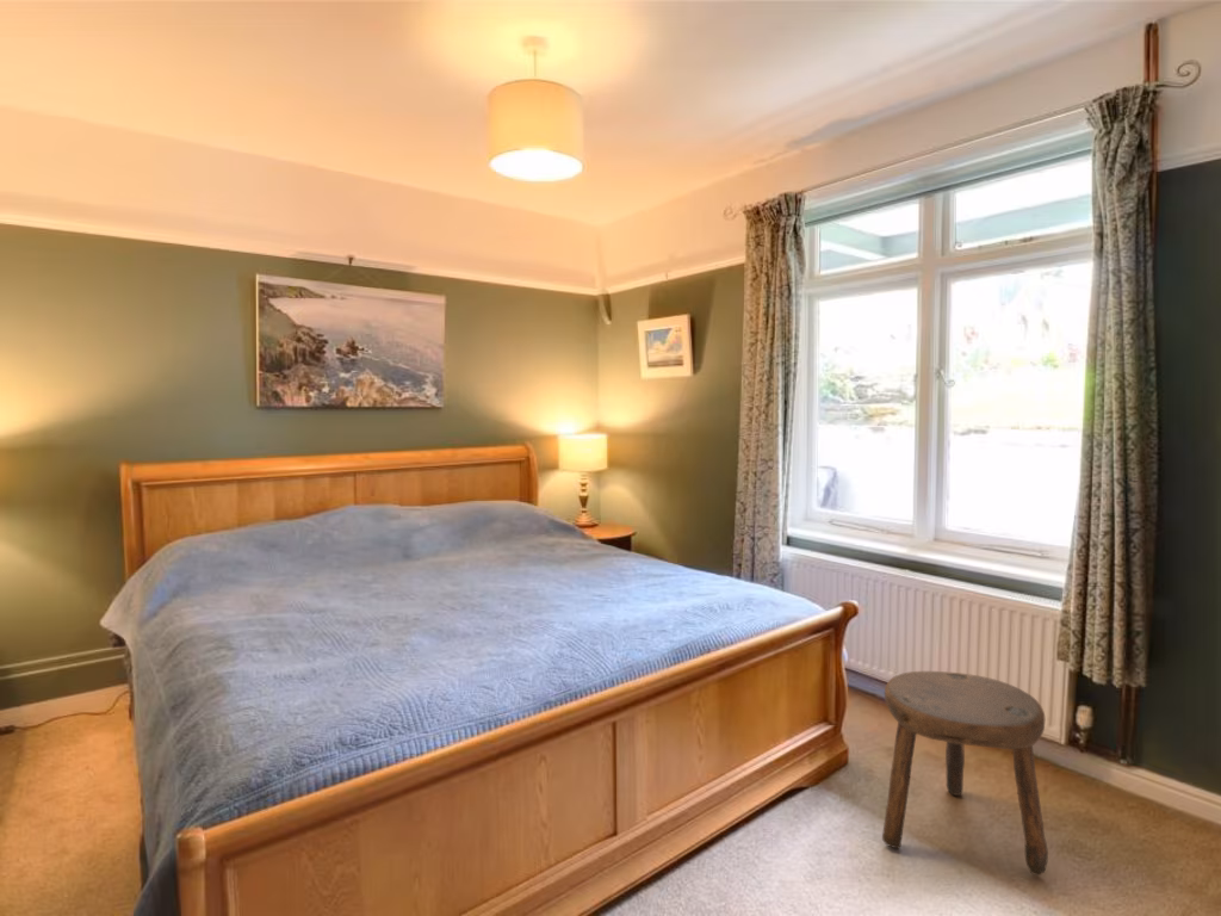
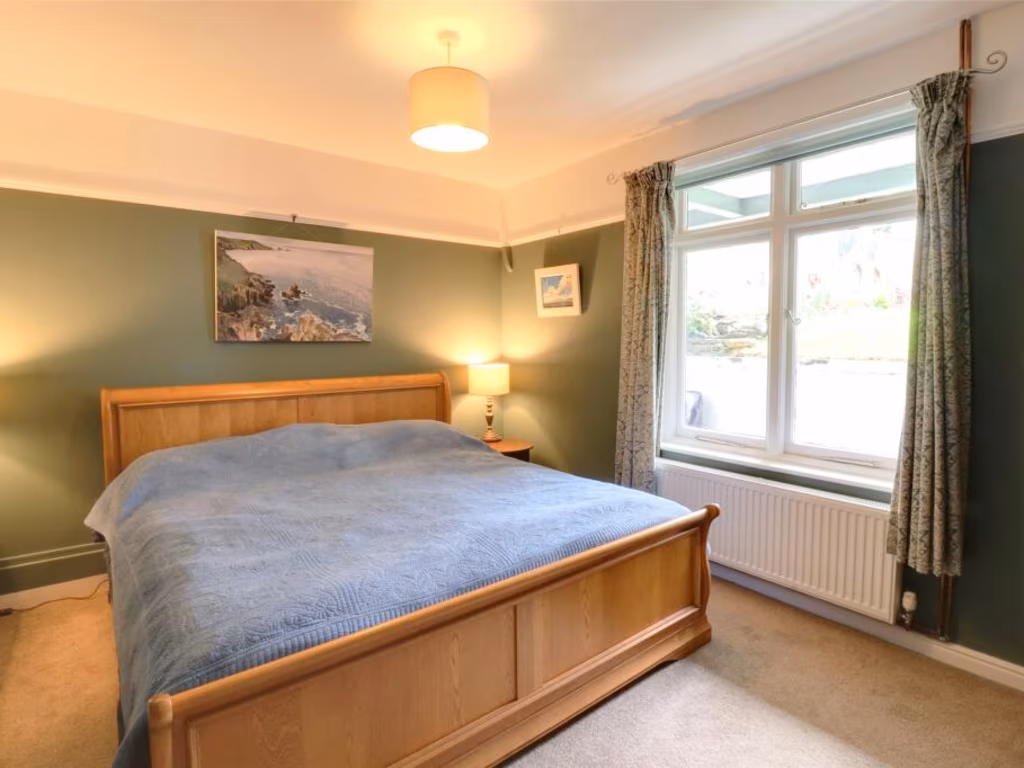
- stool (961, 761)
